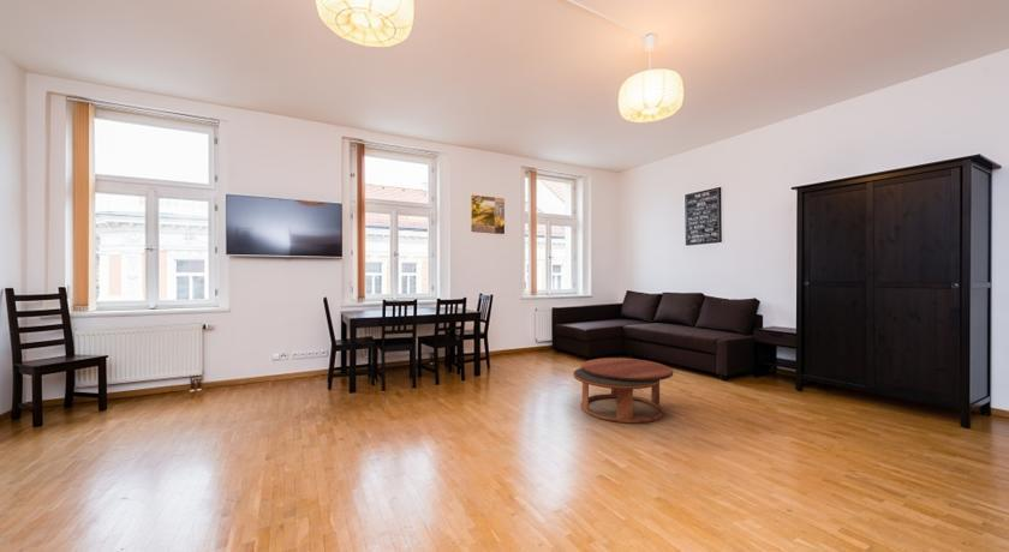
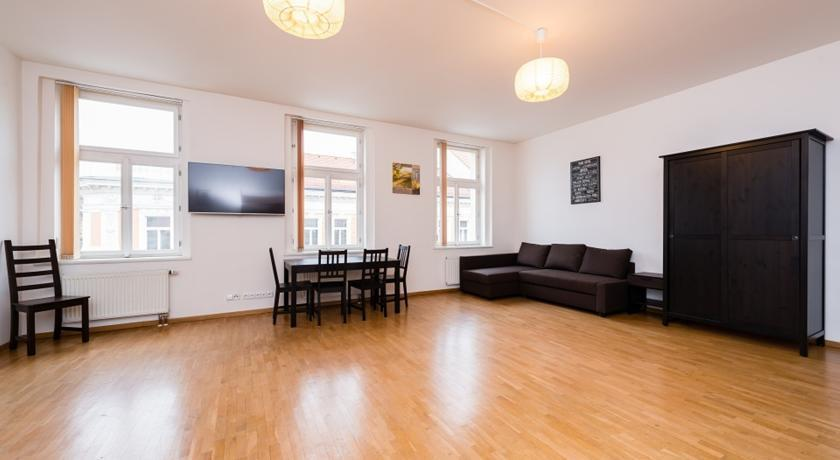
- coffee table (621, 388)
